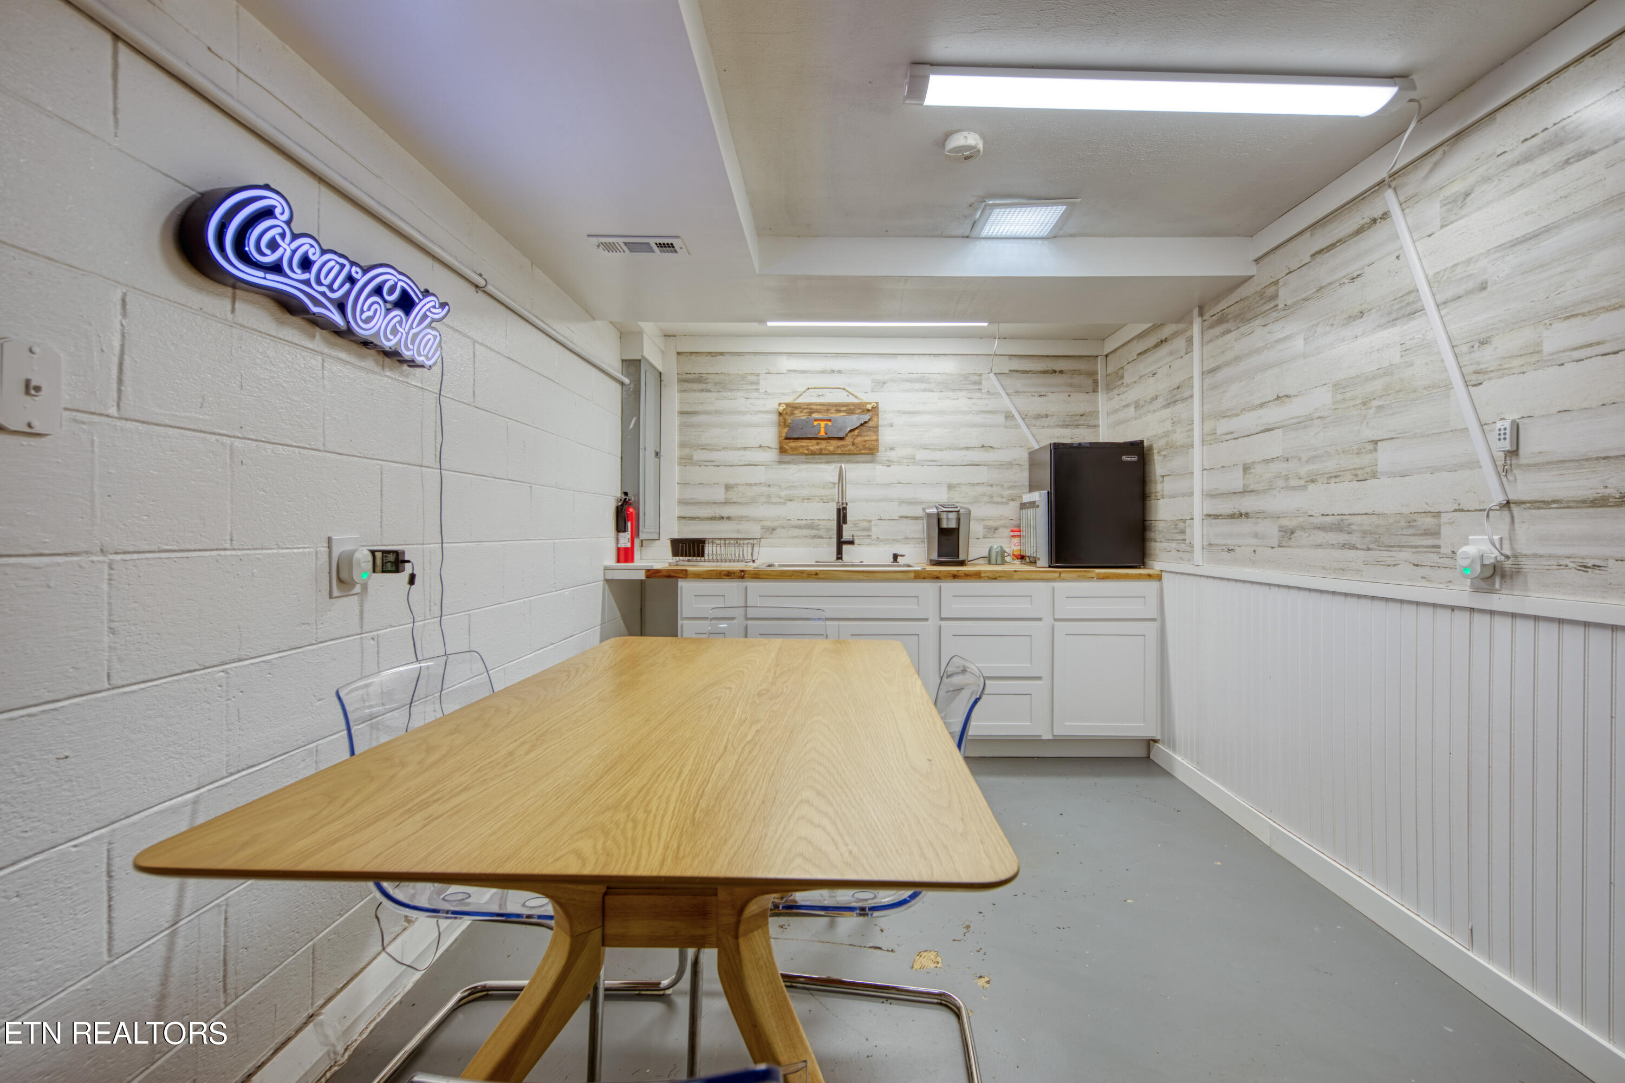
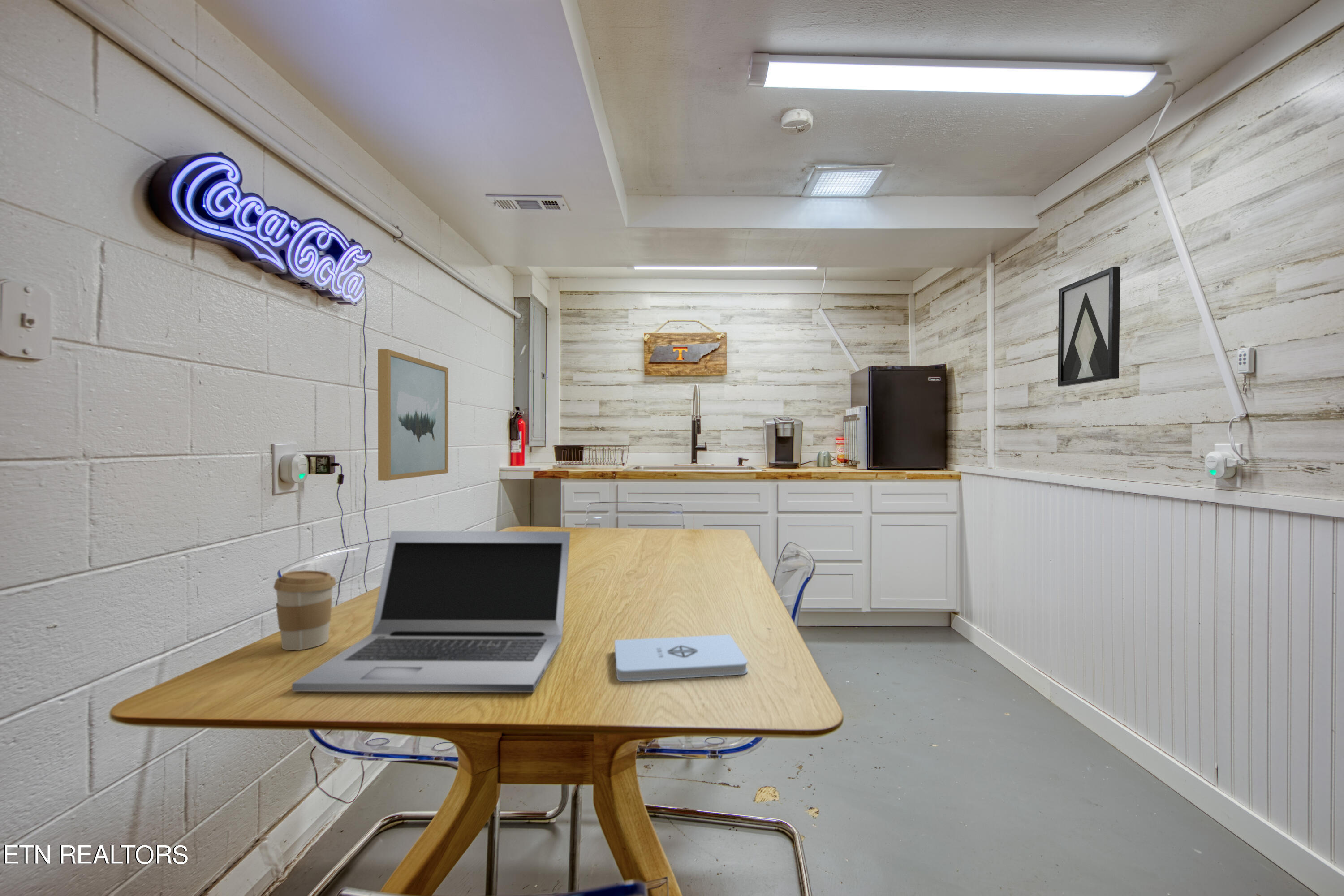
+ coffee cup (306, 607)
+ laptop (452, 600)
+ wall art (1086, 330)
+ notepad (678, 656)
+ wall art (417, 418)
